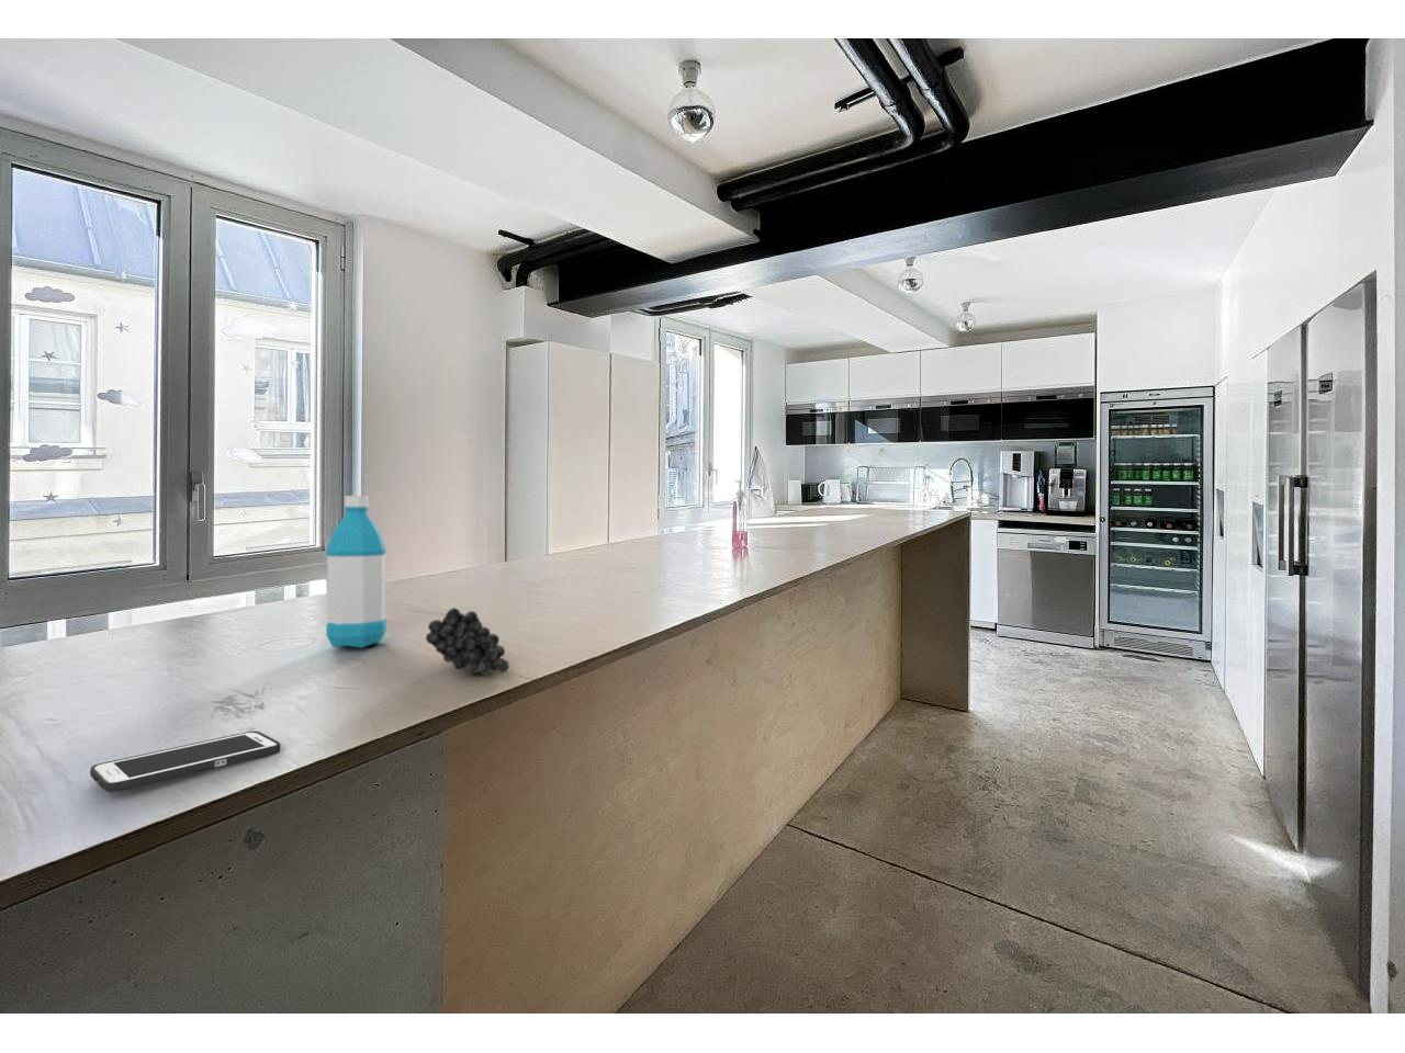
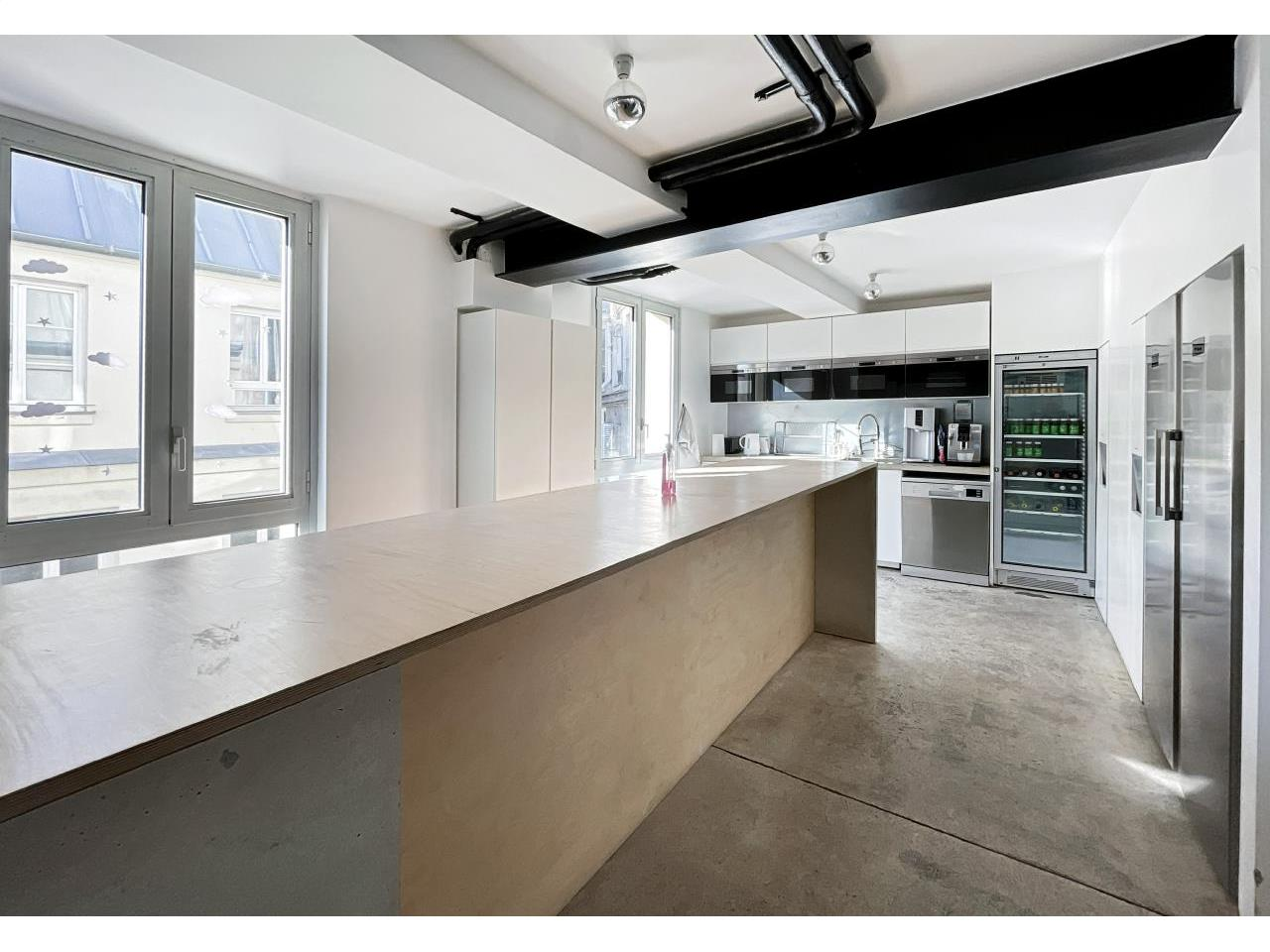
- fruit (465, 639)
- cell phone (190, 758)
- water bottle (356, 571)
